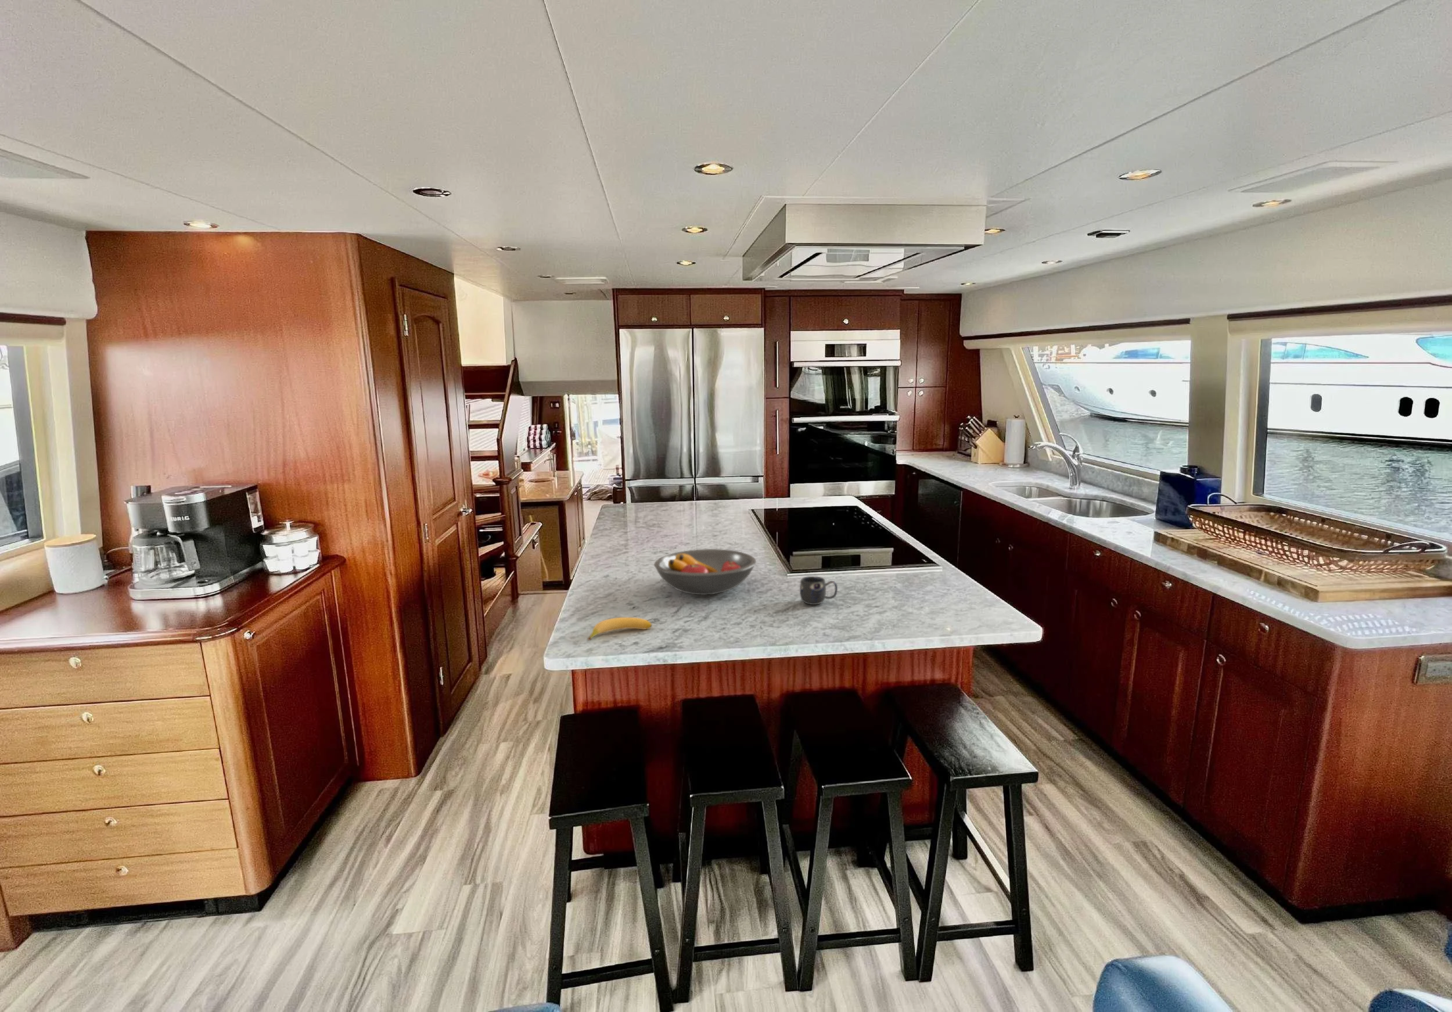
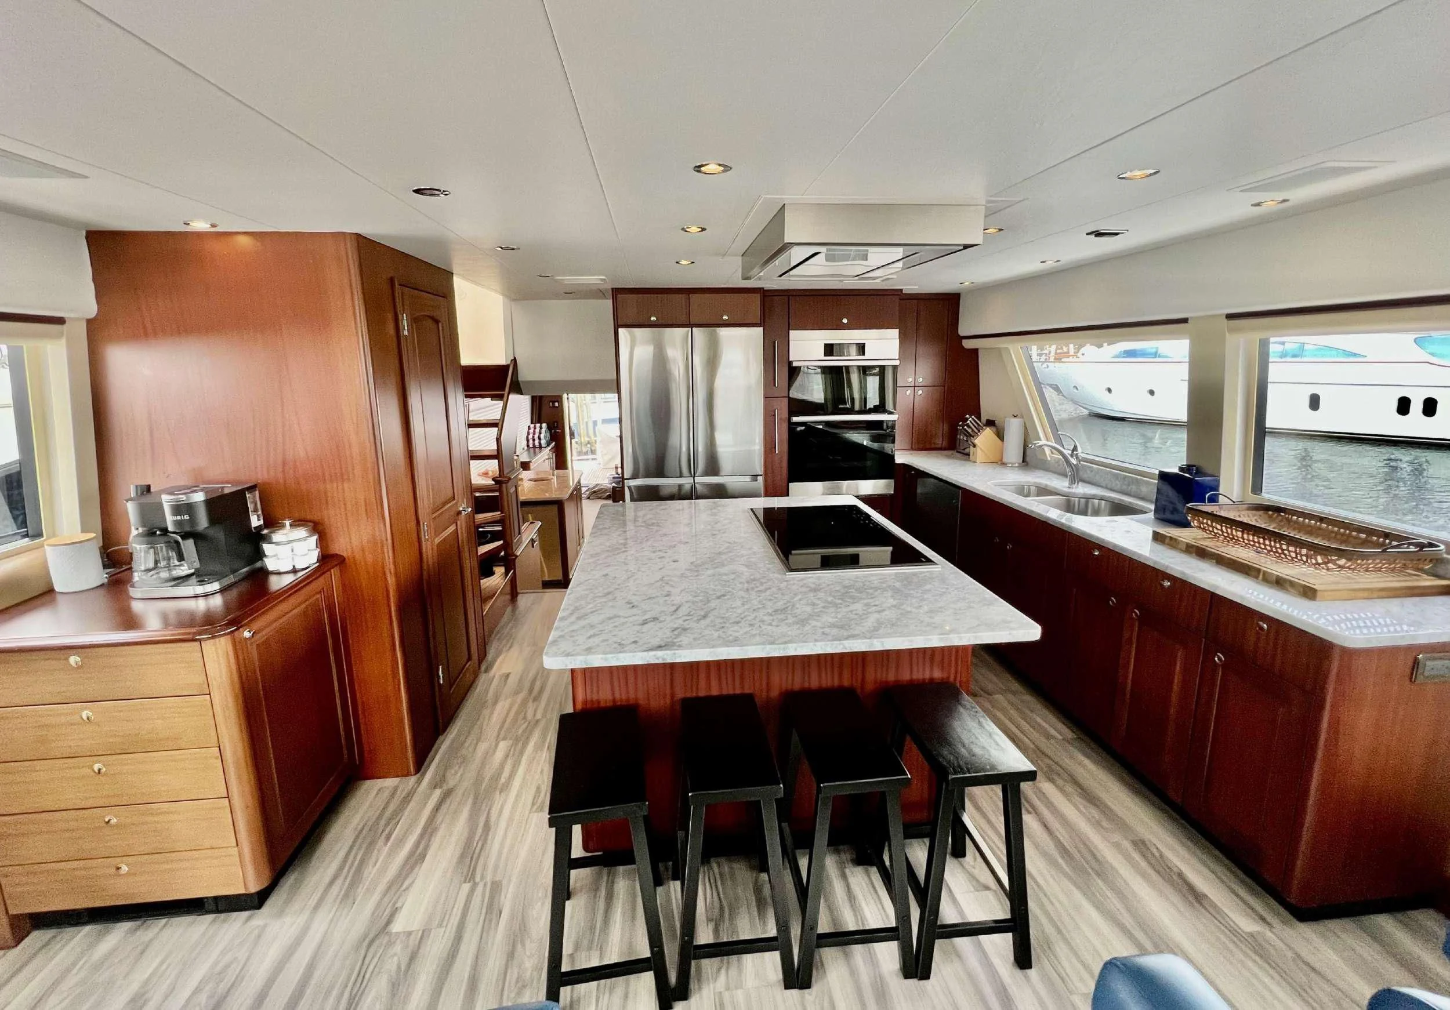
- mug (819, 590)
- banana (620, 626)
- fruit bowl (705, 571)
